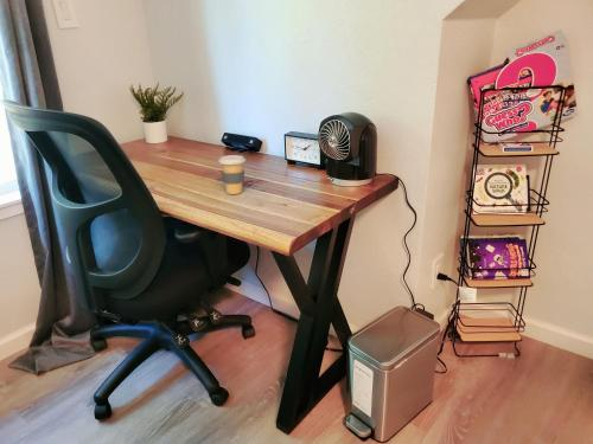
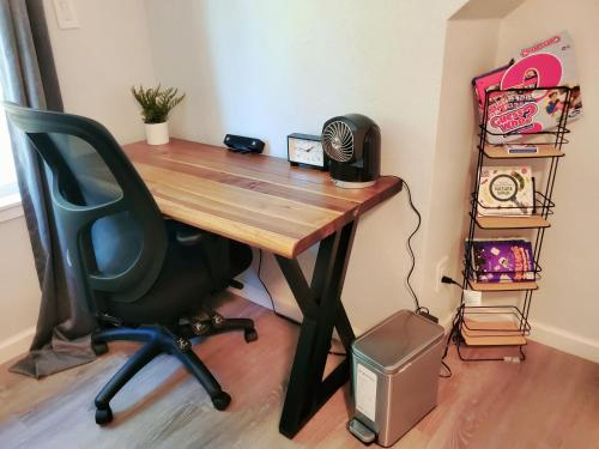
- coffee cup (232, 174)
